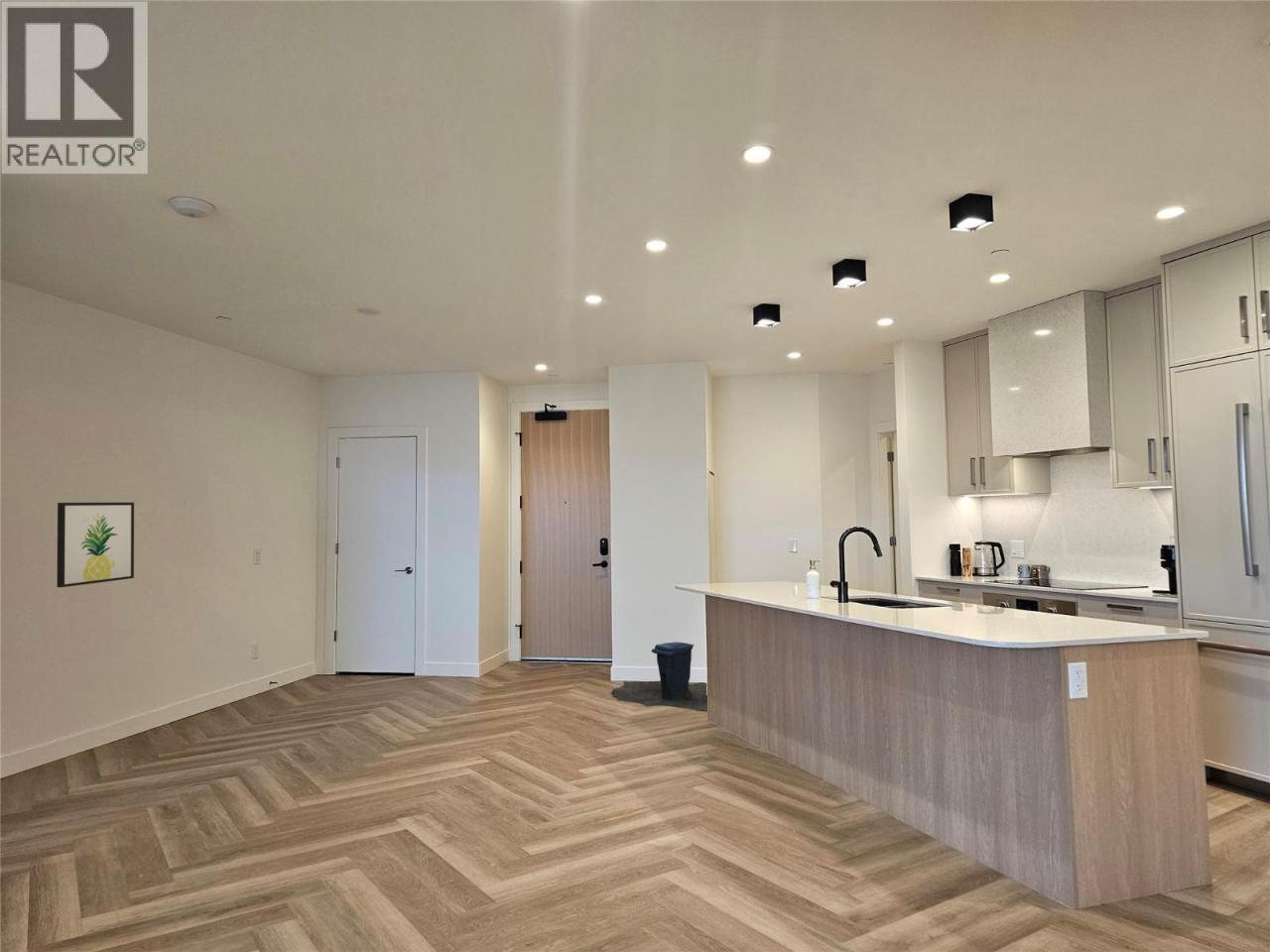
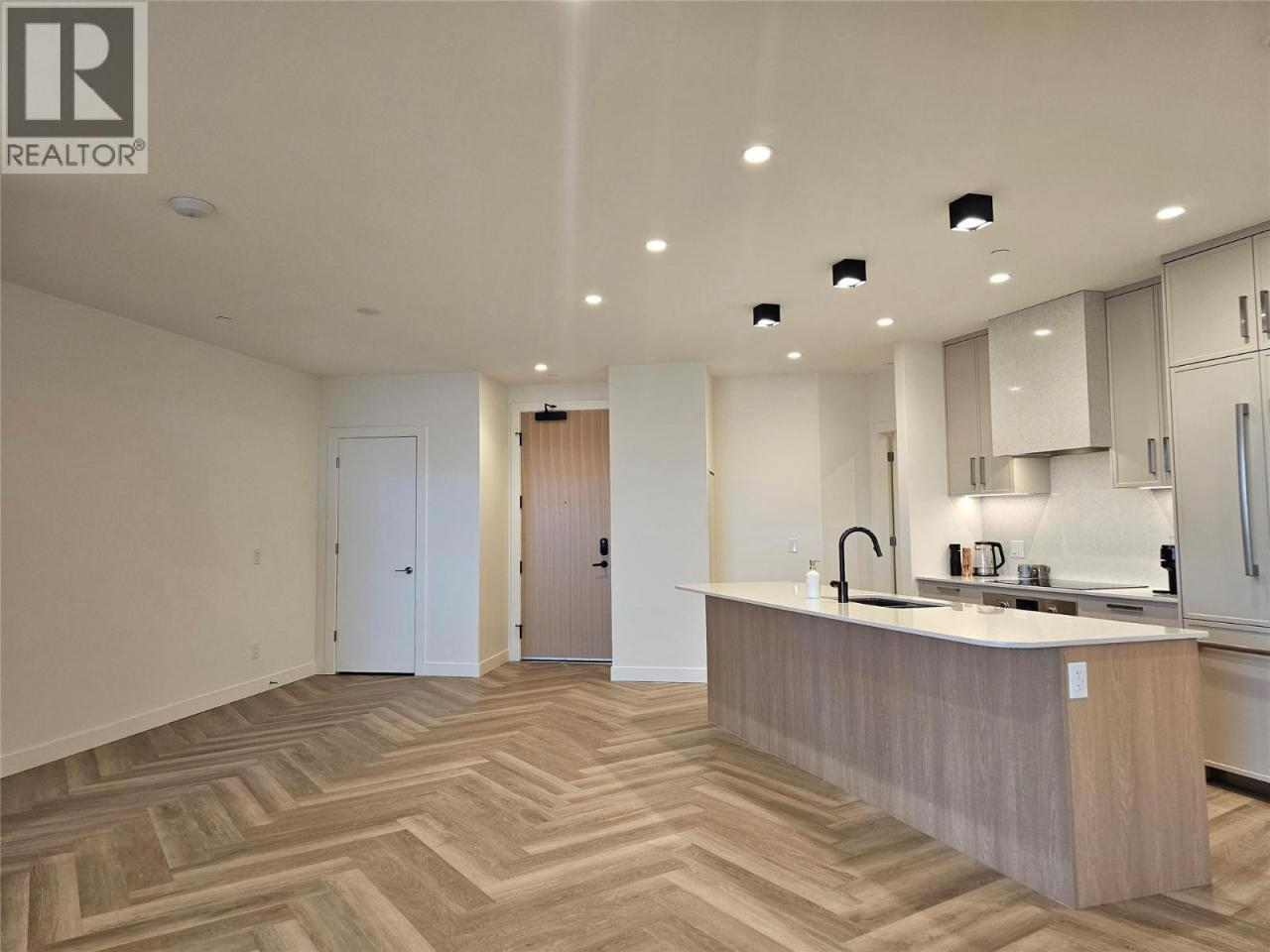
- trash can (667, 669)
- wall art (97, 542)
